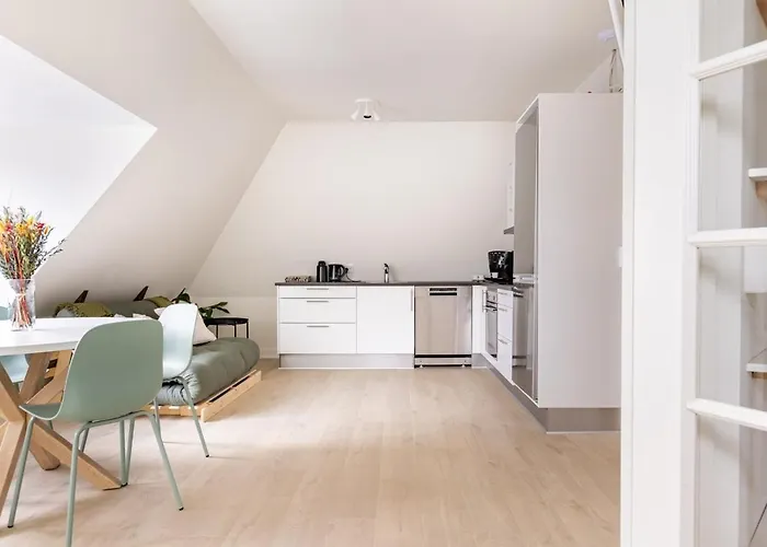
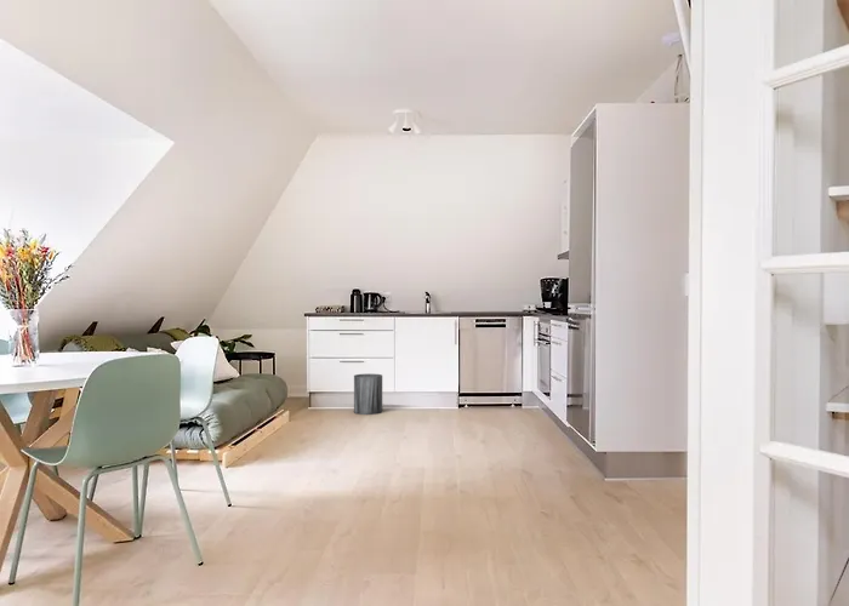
+ trash can (367, 393)
